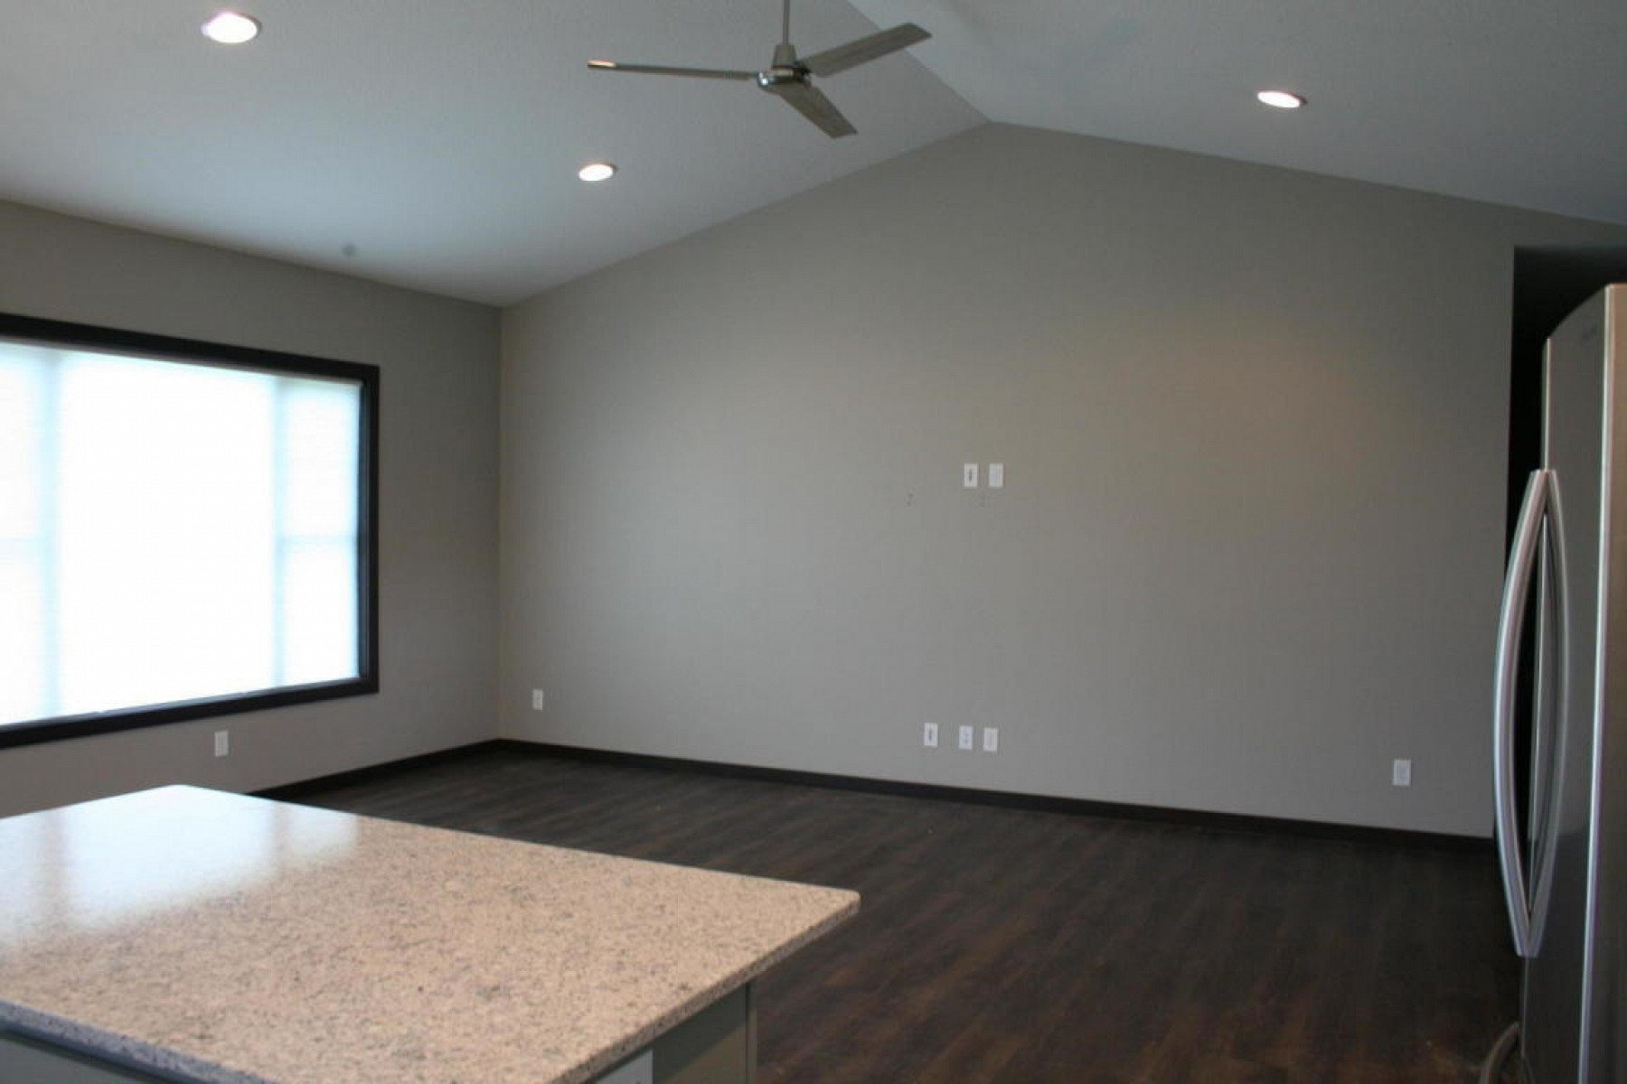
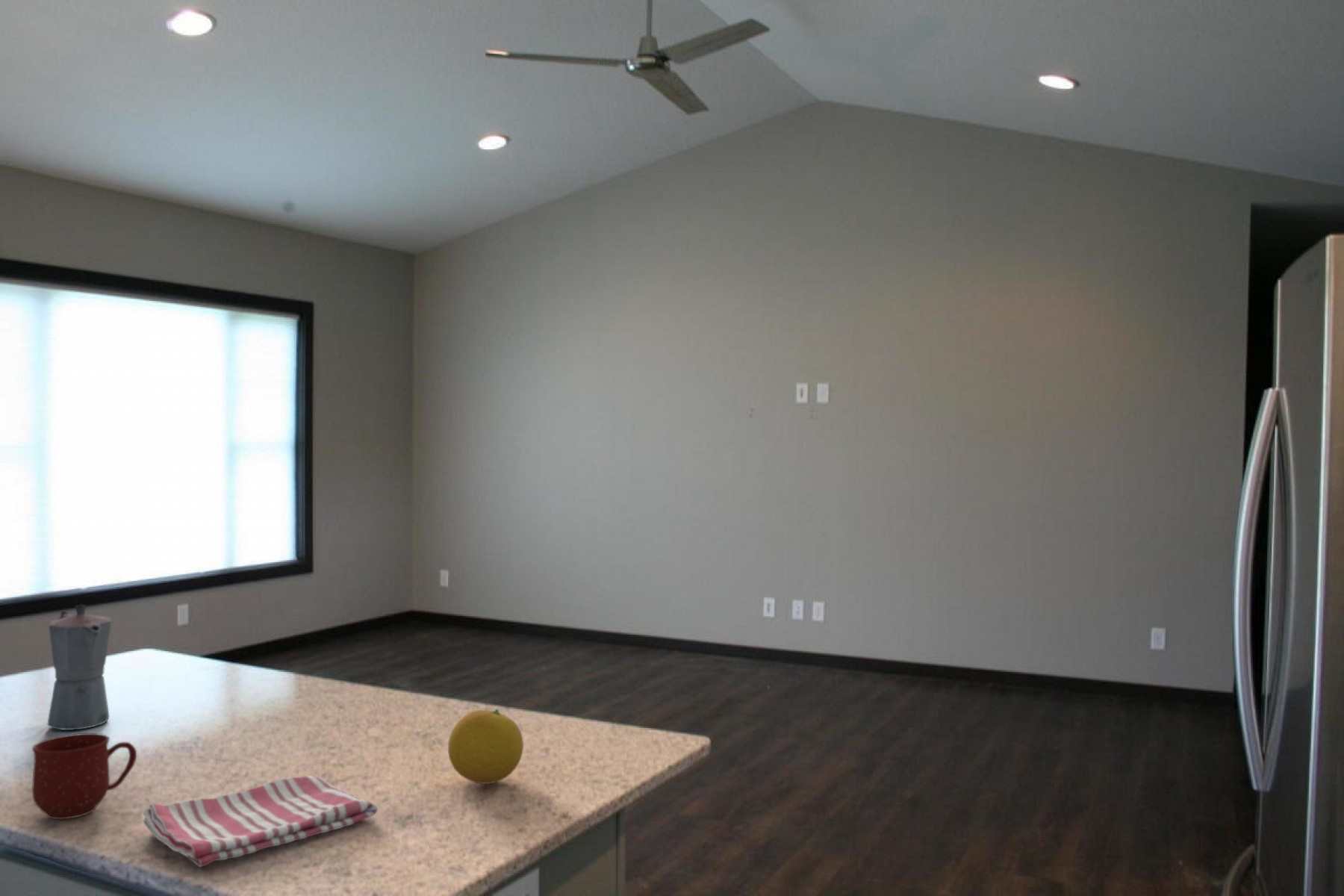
+ fruit (485, 746)
+ mug (86, 774)
+ dish towel (263, 812)
+ moka pot (76, 663)
